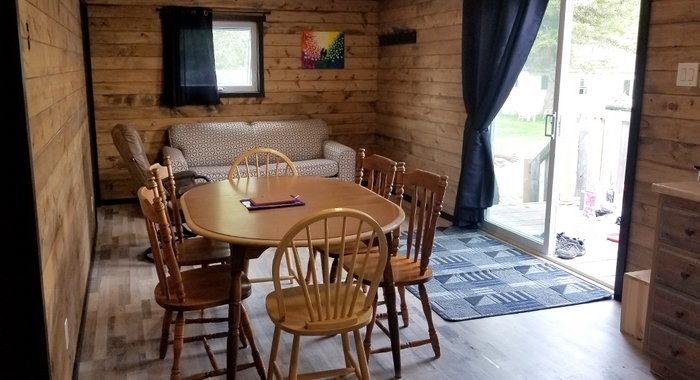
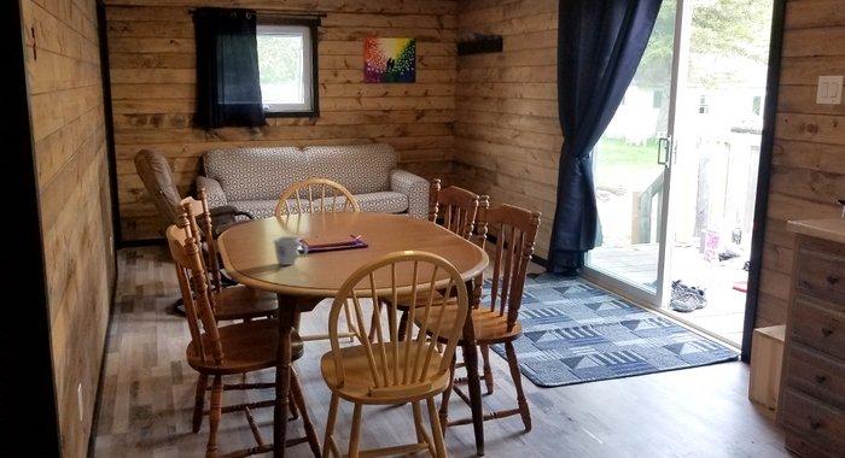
+ mug (291, 251)
